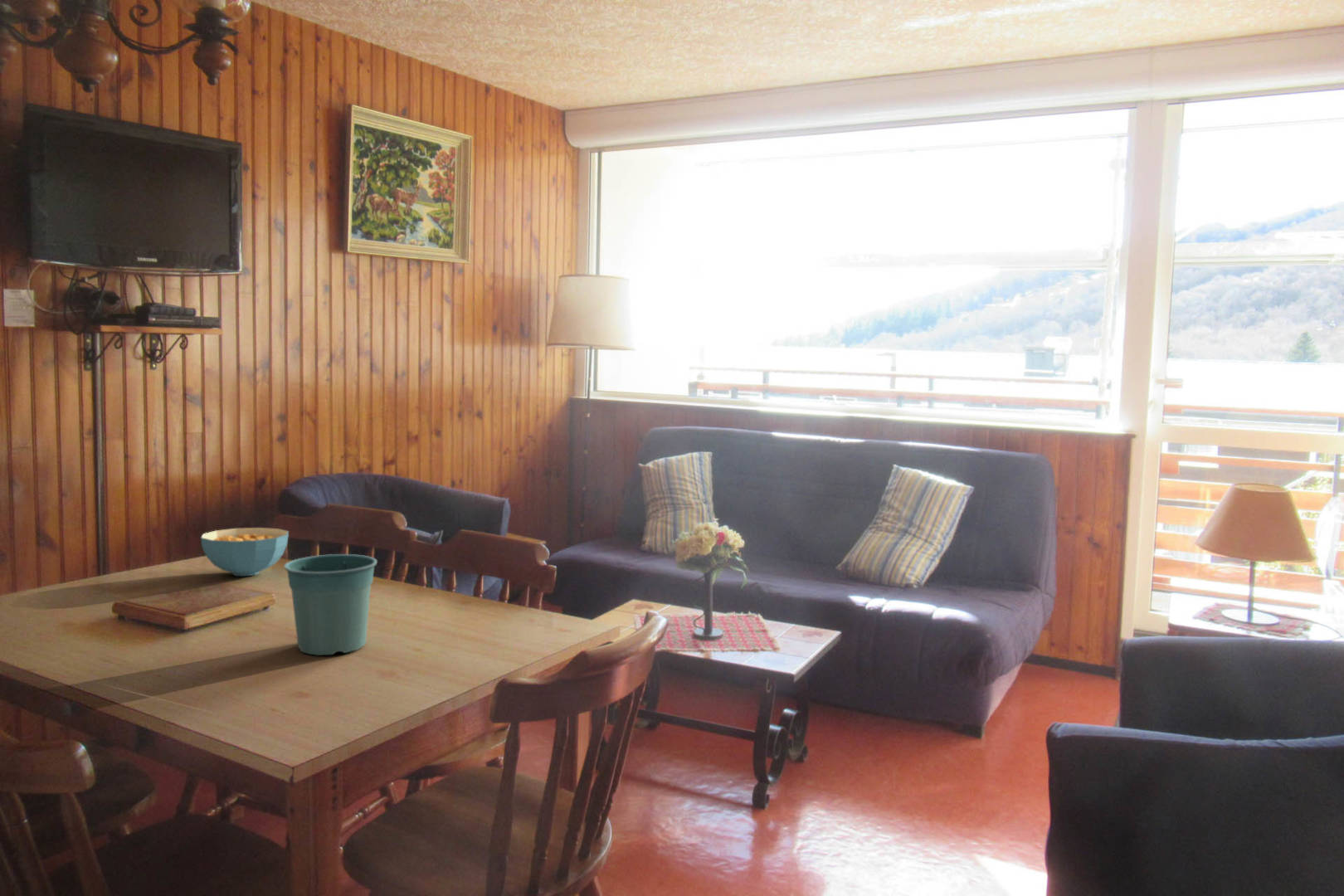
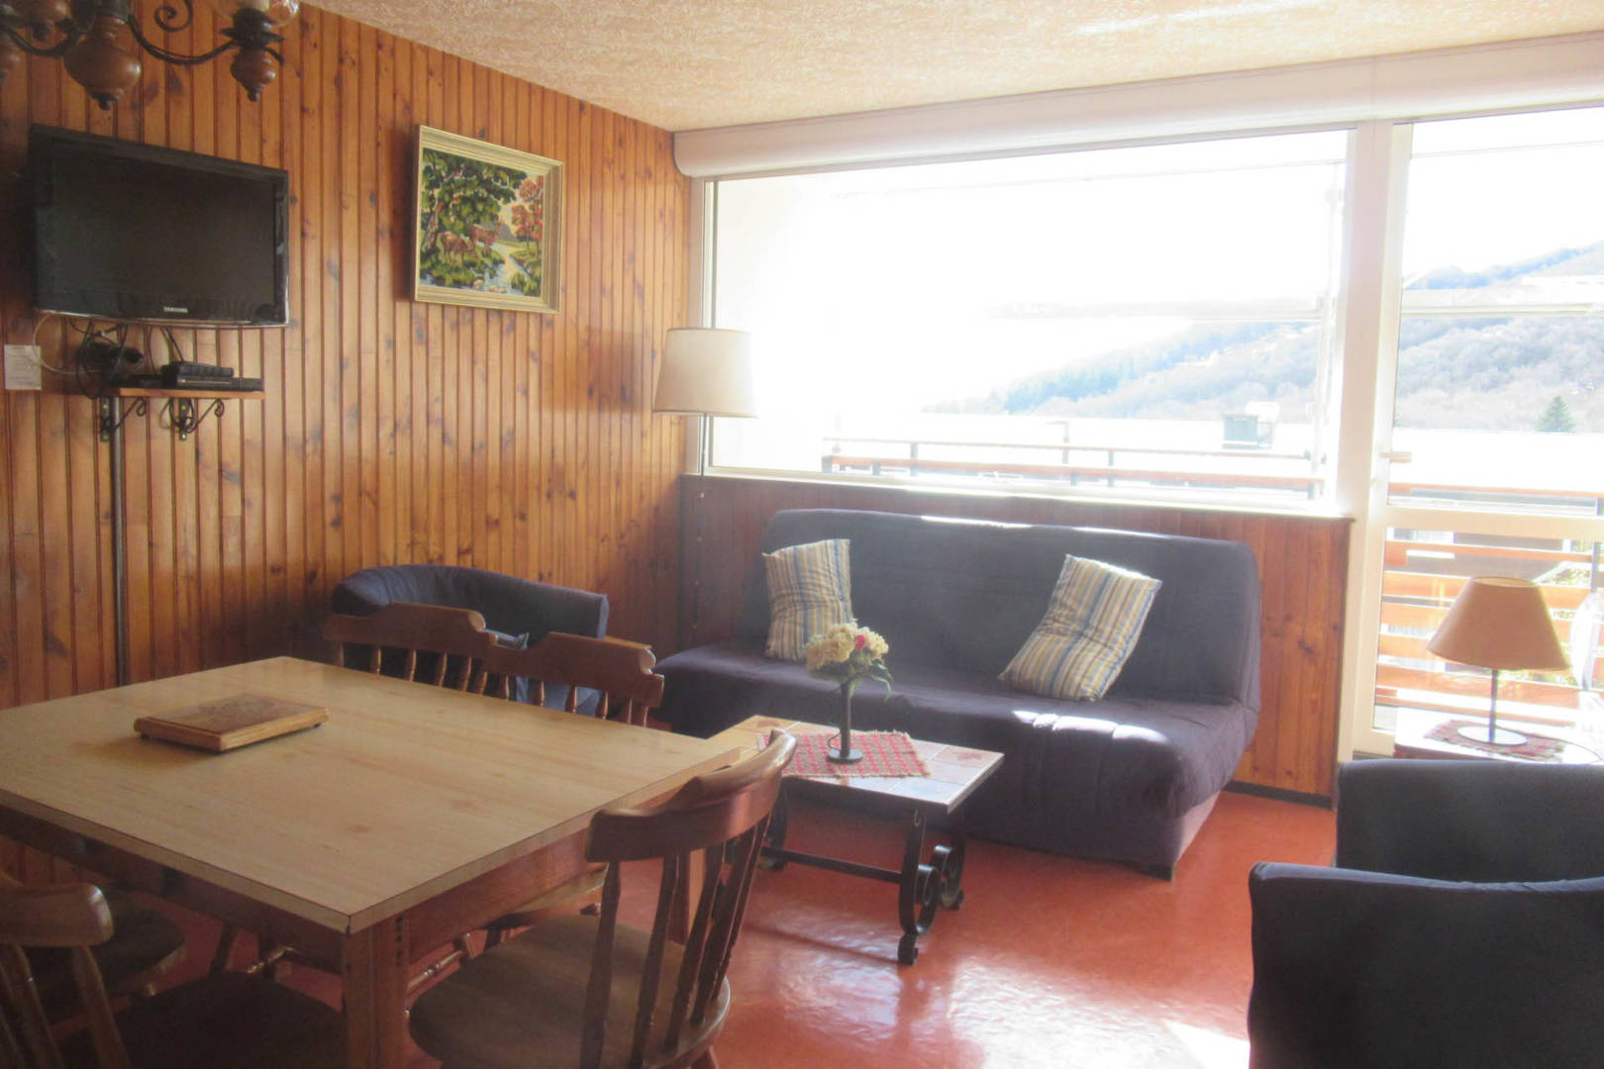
- cereal bowl (246, 553)
- flower pot (331, 604)
